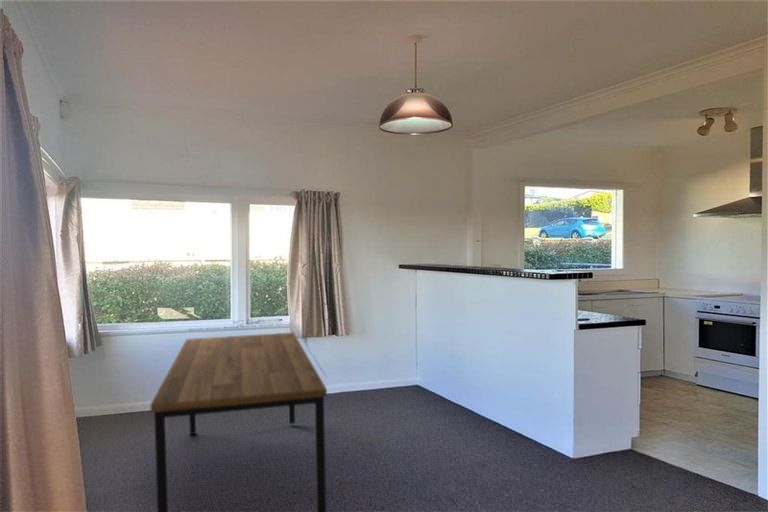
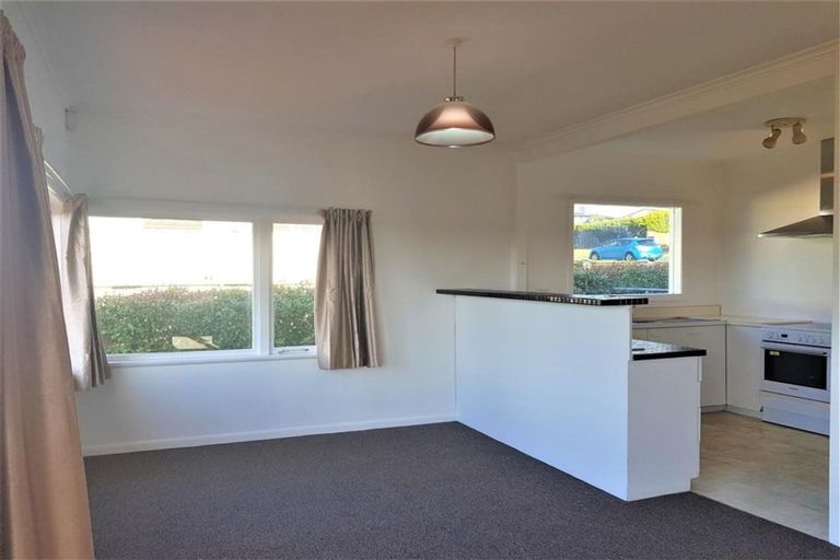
- dining table (242, 402)
